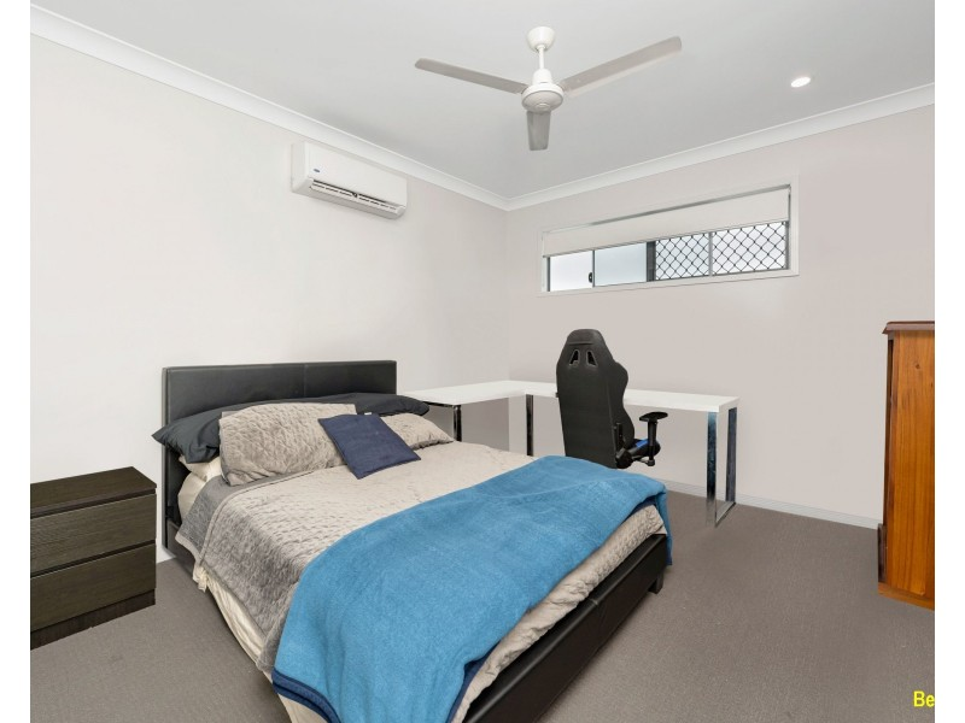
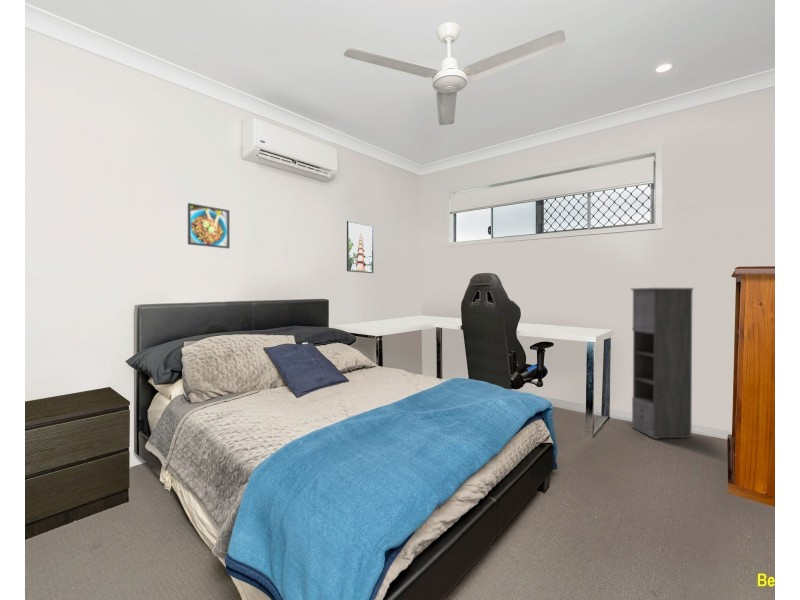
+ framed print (360, 247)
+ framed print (209, 226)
+ storage cabinet (660, 360)
